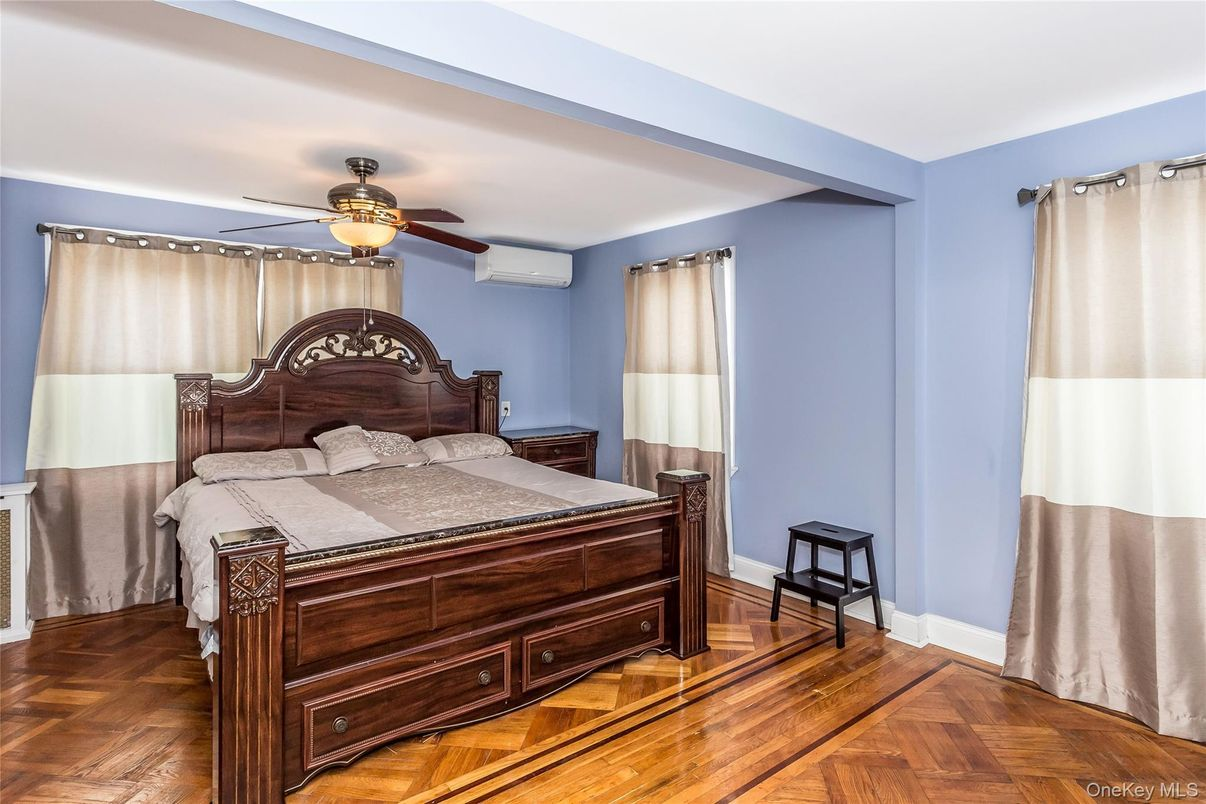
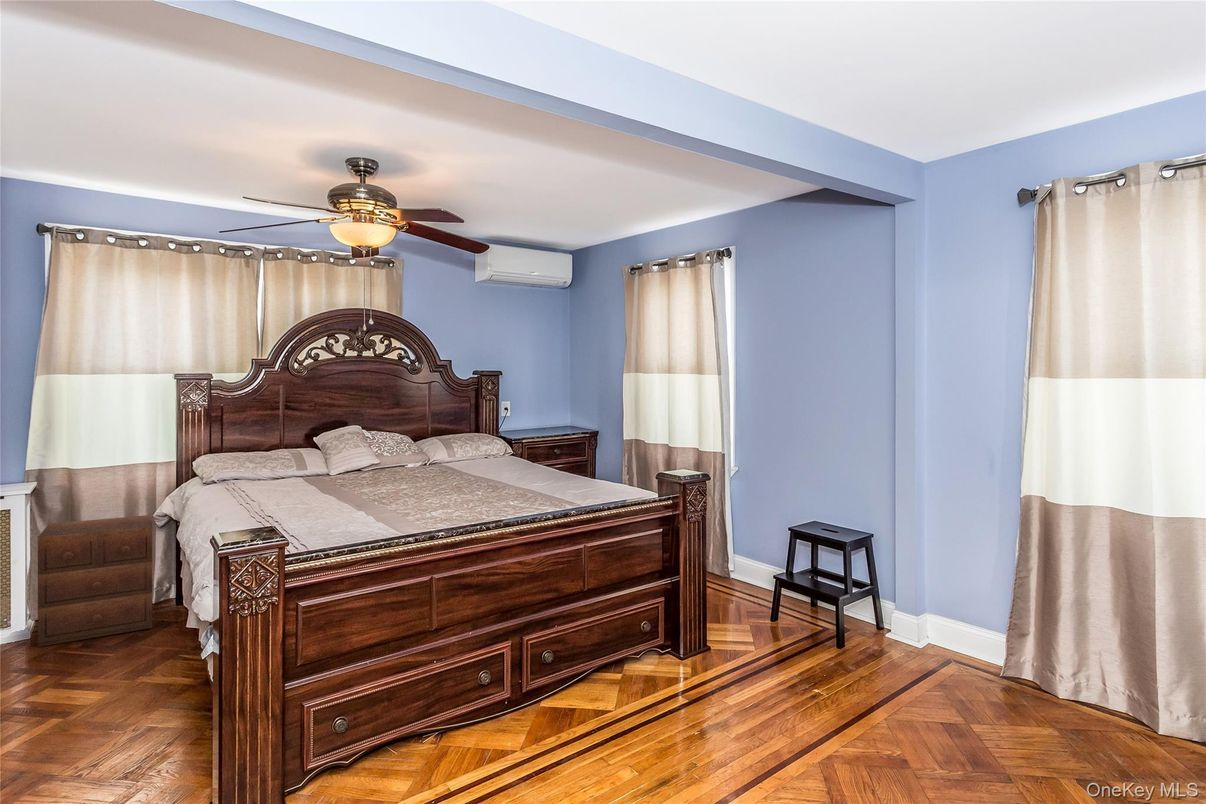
+ nightstand (99, 575)
